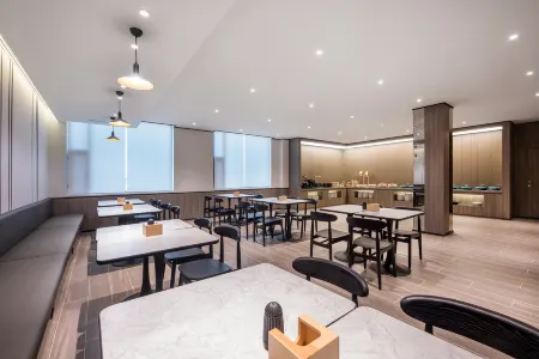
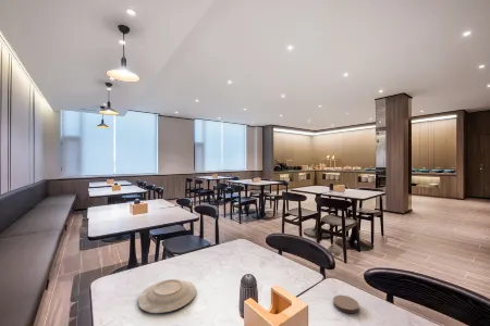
+ plate (168, 290)
+ coaster (345, 303)
